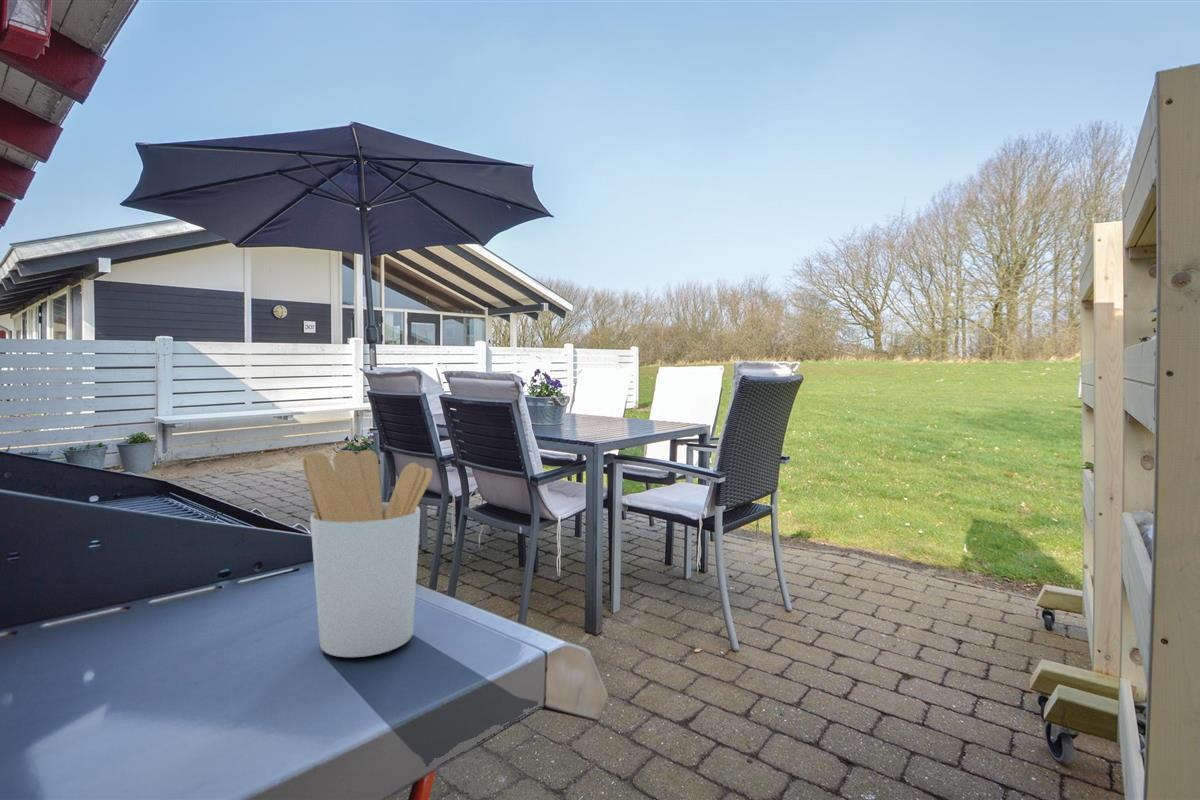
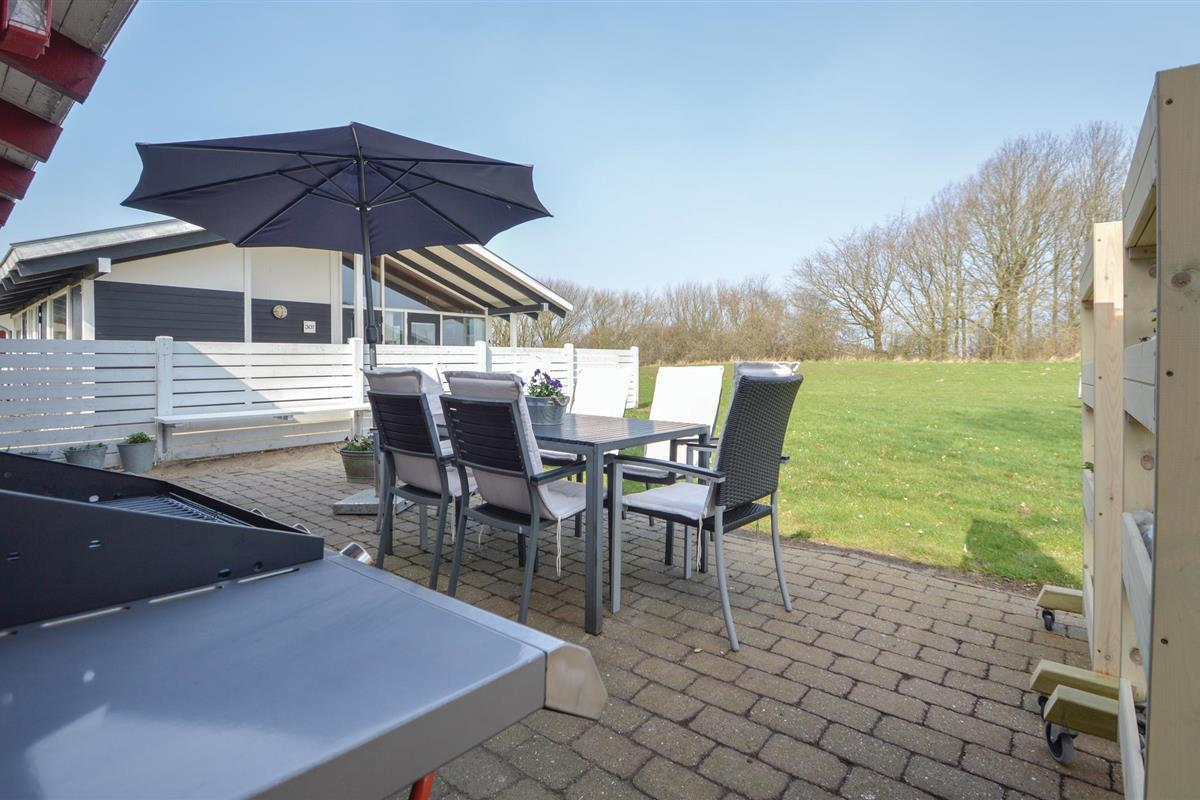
- utensil holder (358, 539)
